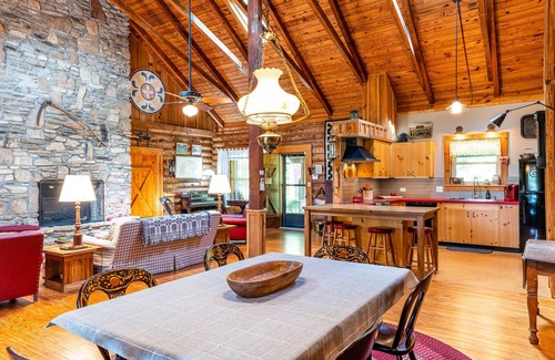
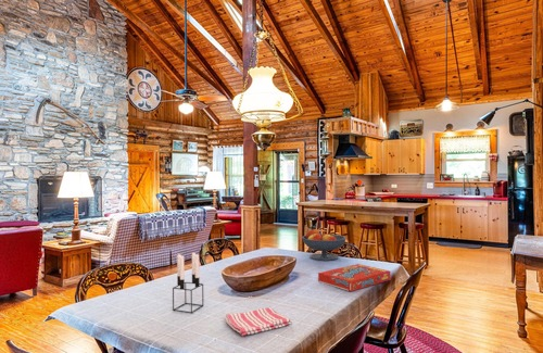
+ dish towel (257, 318)
+ candle holder (188, 282)
+ snack box (354, 276)
+ fruit bowl (324, 243)
